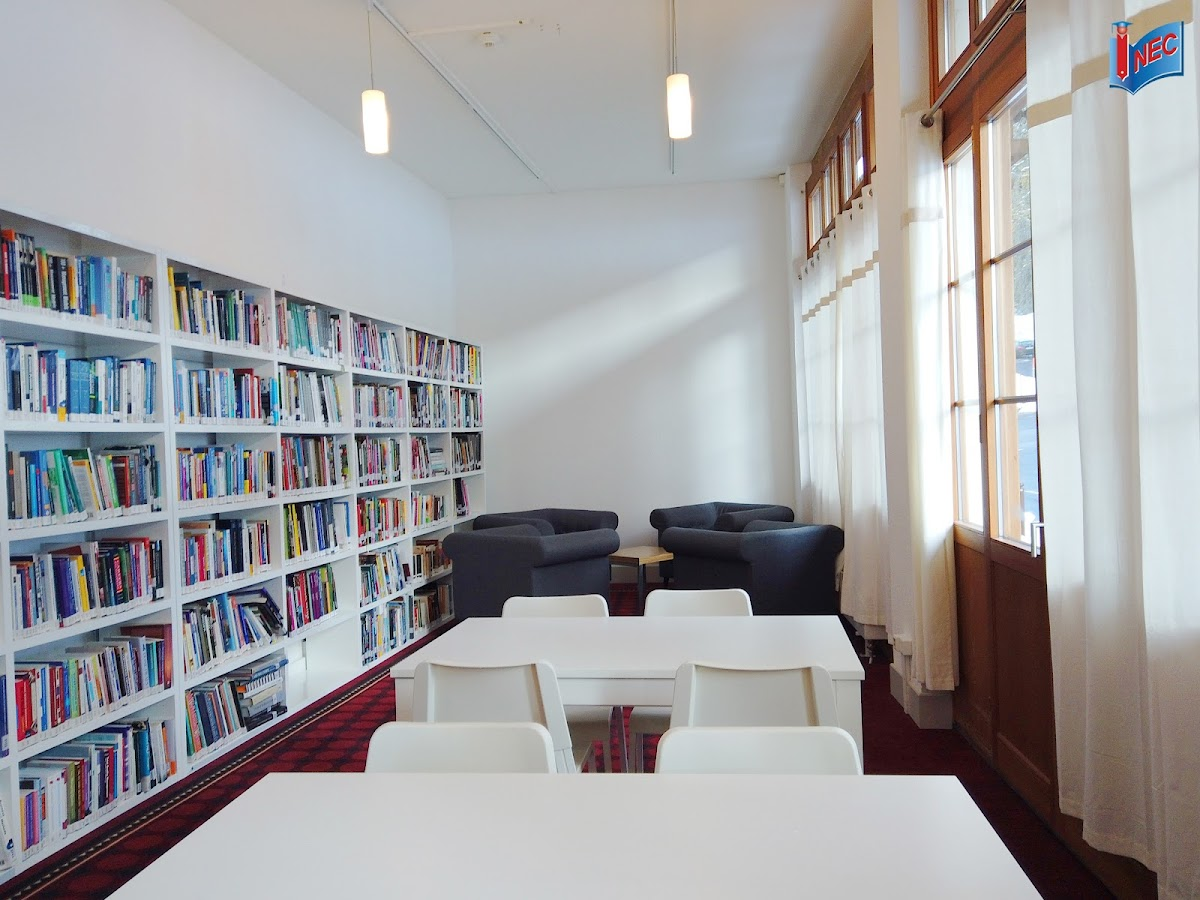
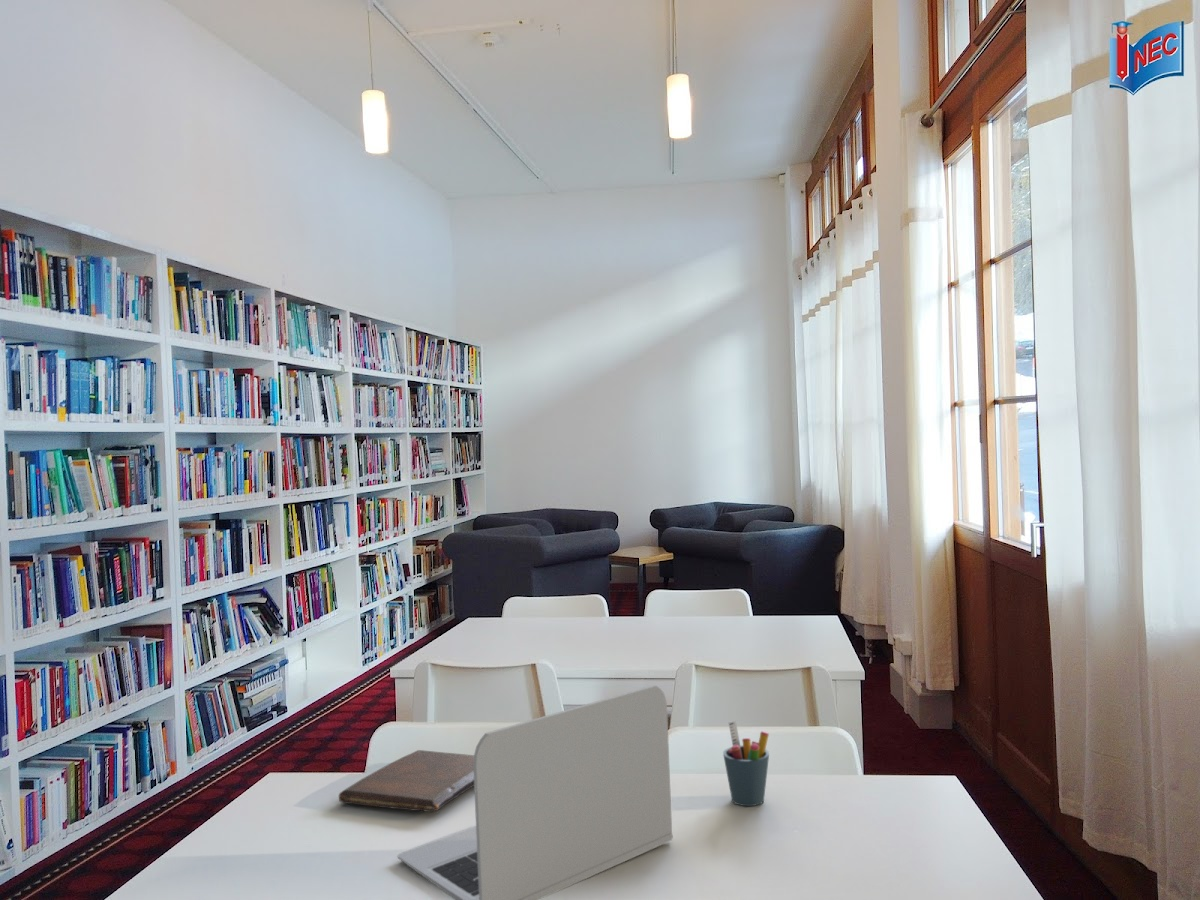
+ book (425, 778)
+ laptop (532, 771)
+ pen holder (747, 763)
